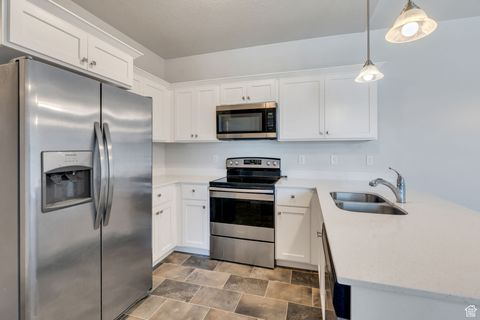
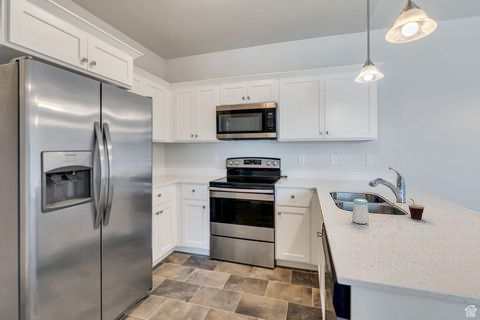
+ cup (414, 208)
+ salt shaker (360, 210)
